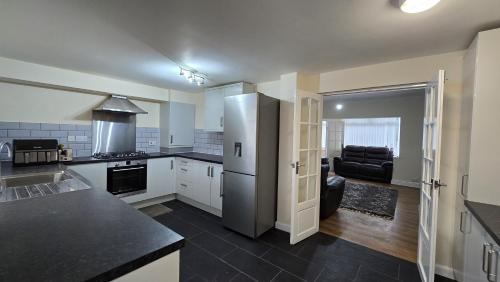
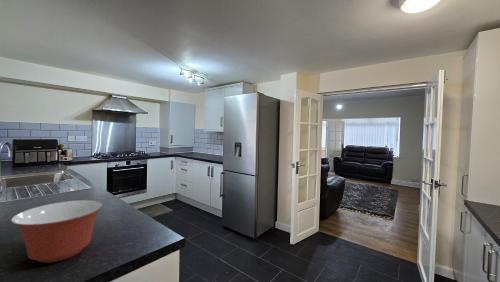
+ mixing bowl (61, 231)
